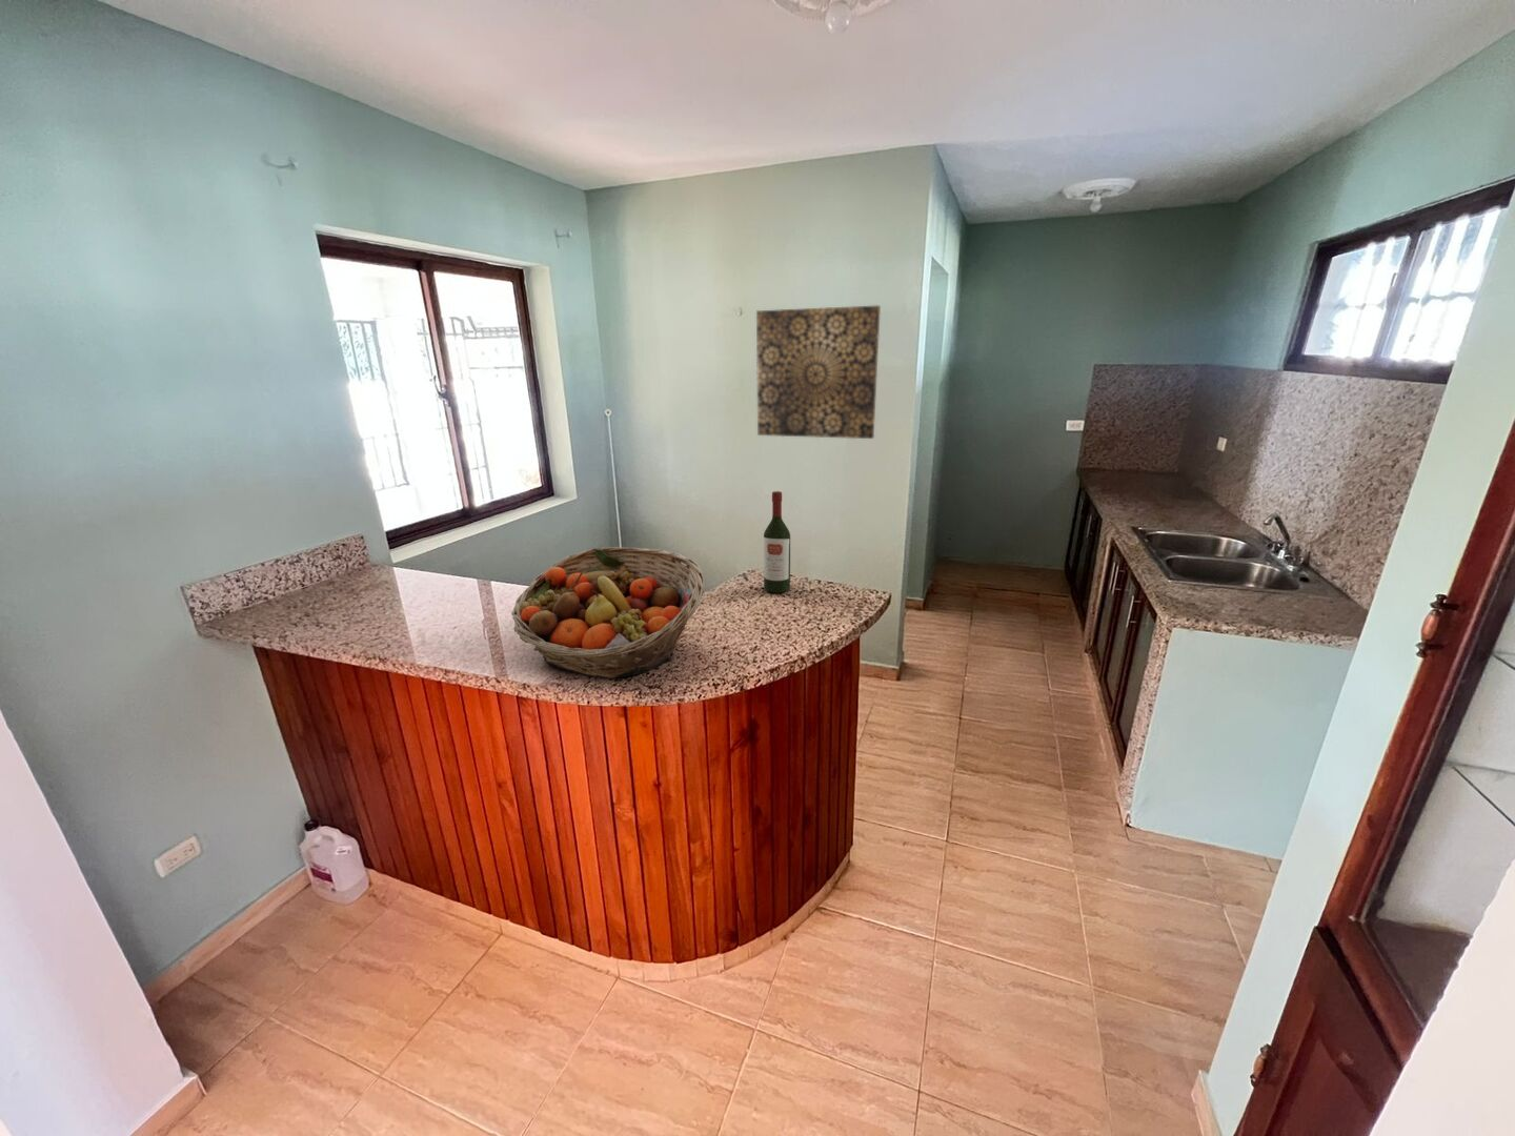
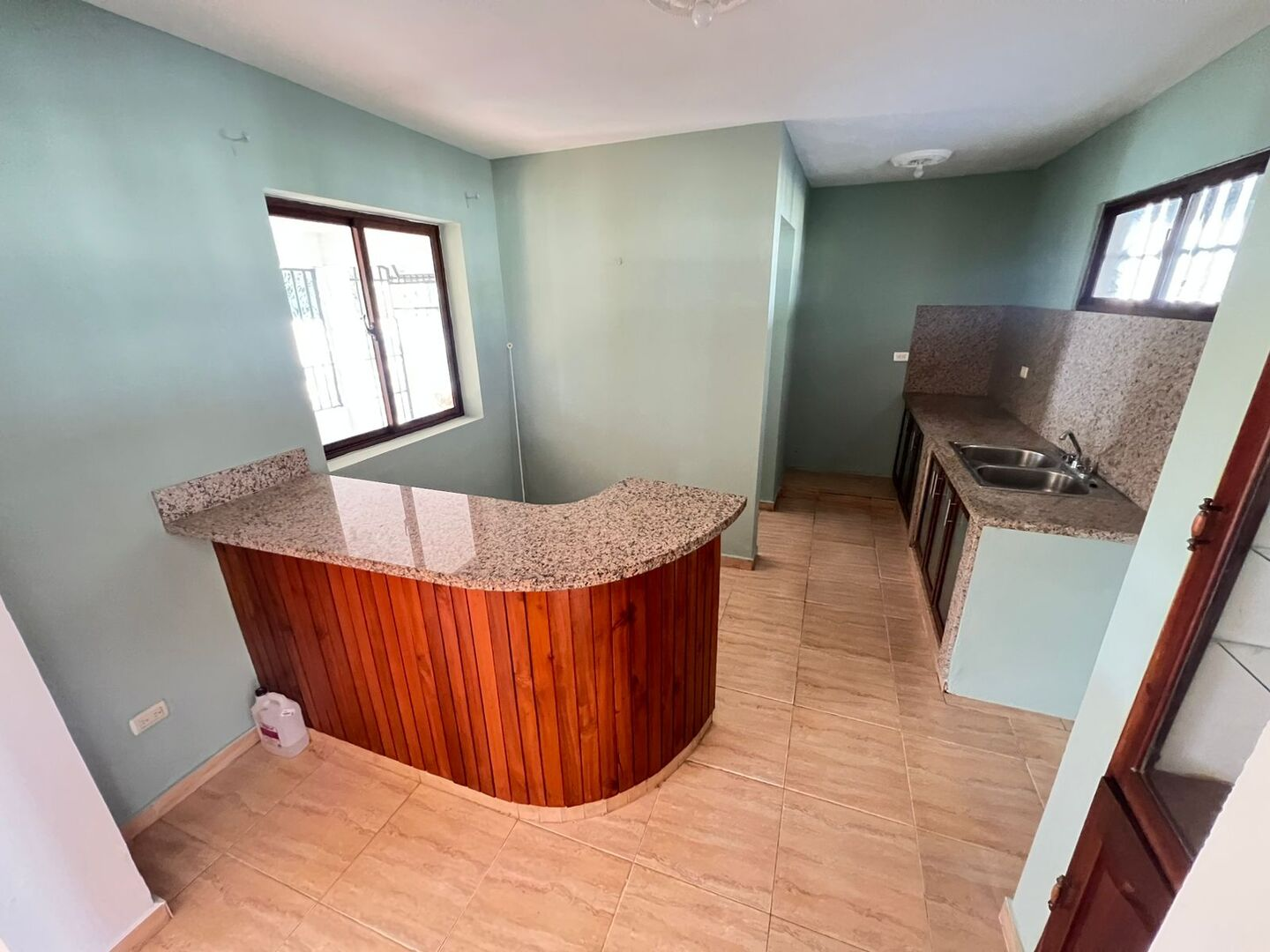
- wall art (815, 375)
- wine bottle (777, 541)
- fruit basket (610, 607)
